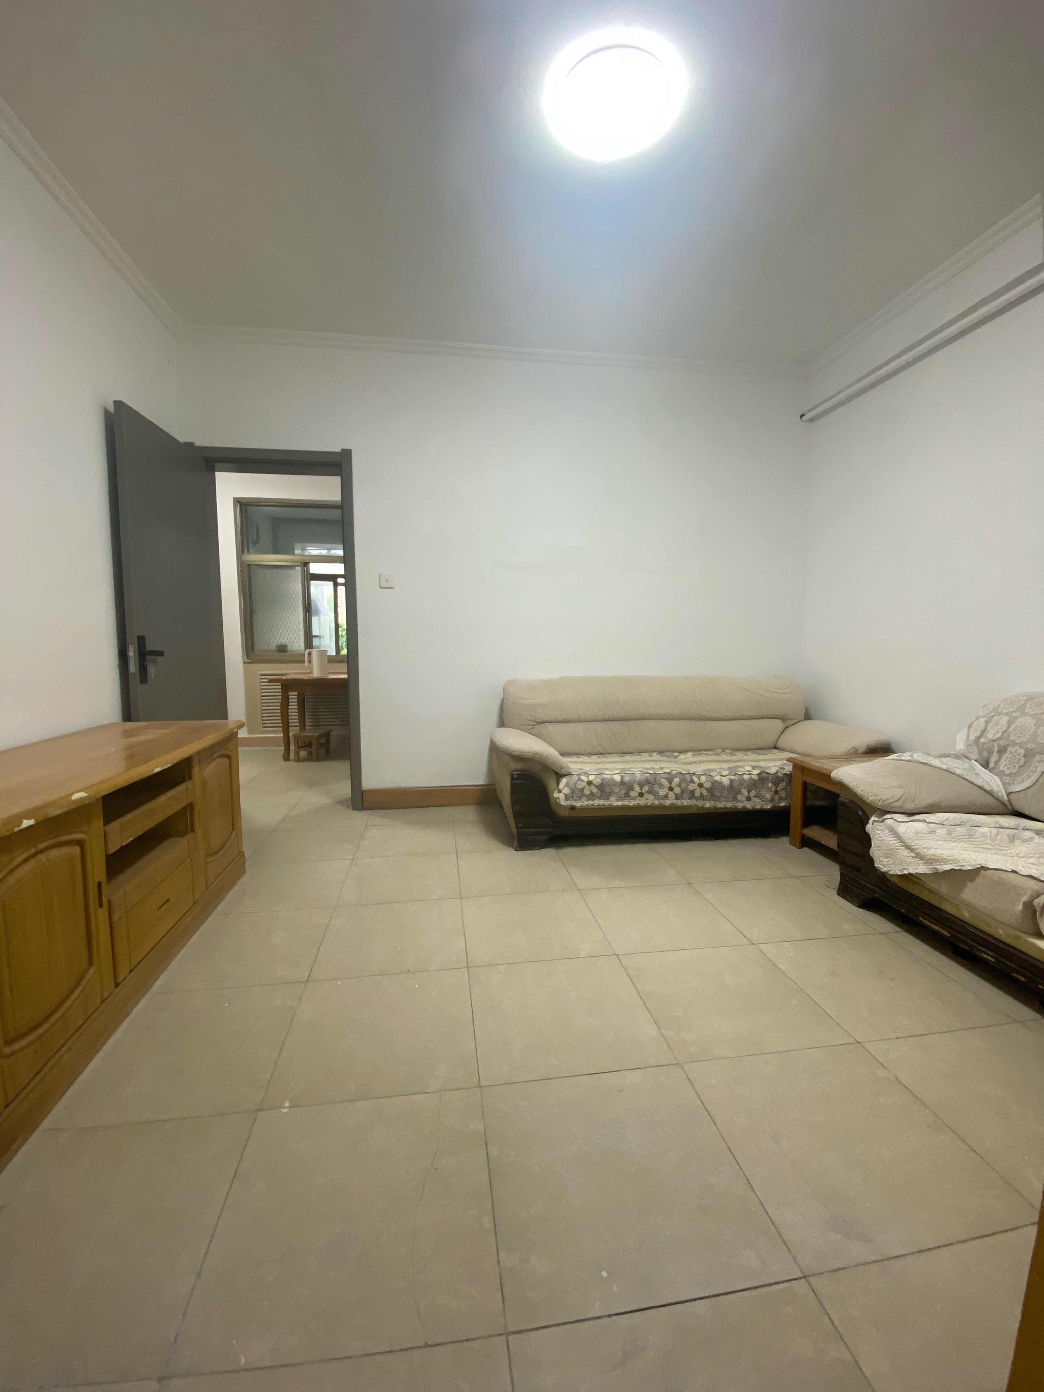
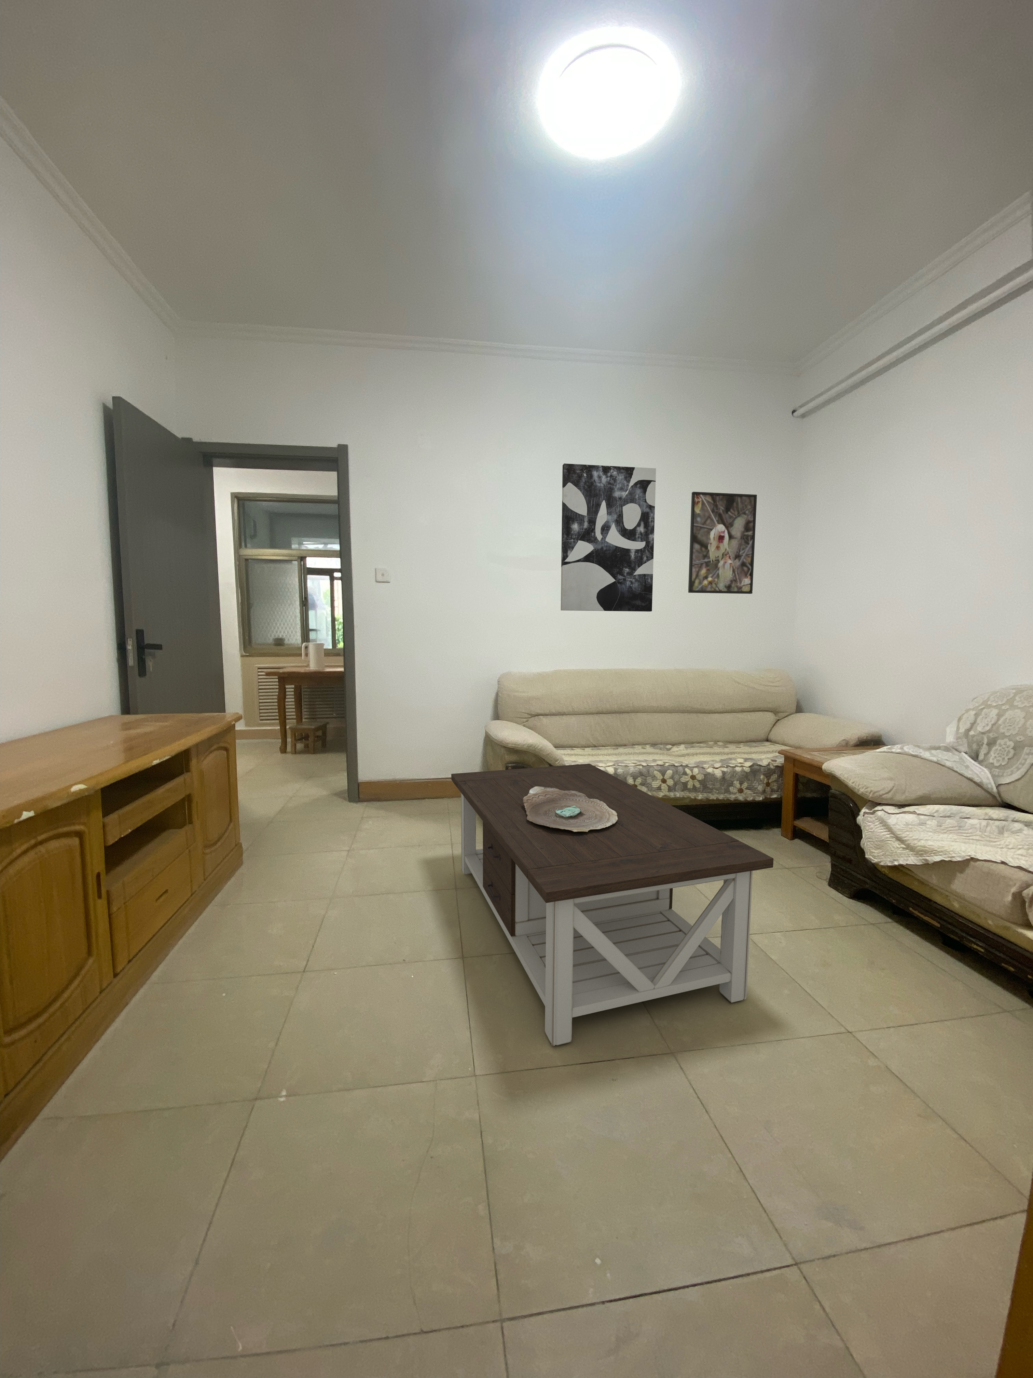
+ decorative bowl (569, 807)
+ wall art (608, 539)
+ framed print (723, 544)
+ coffee table (574, 864)
